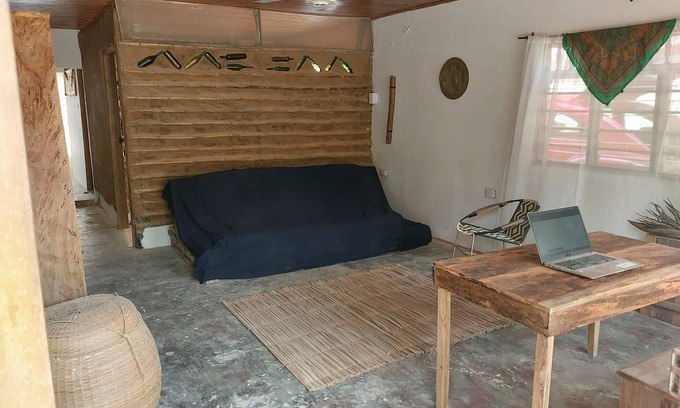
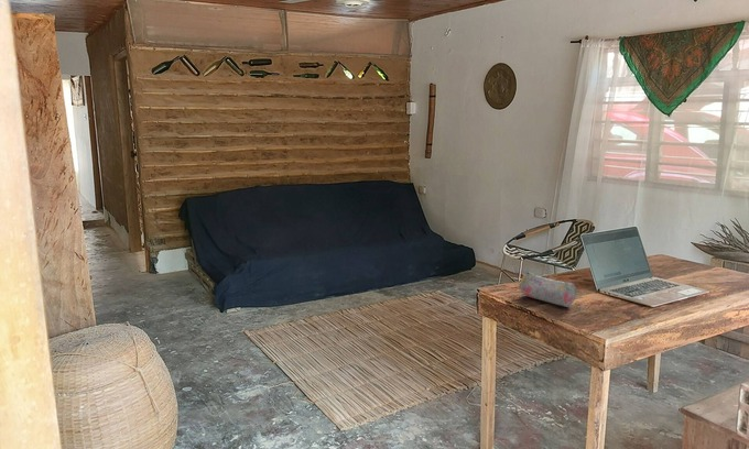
+ pencil case (547, 288)
